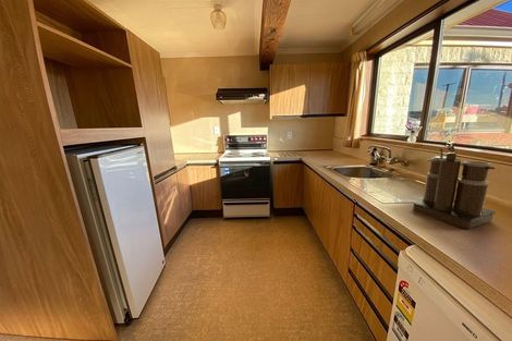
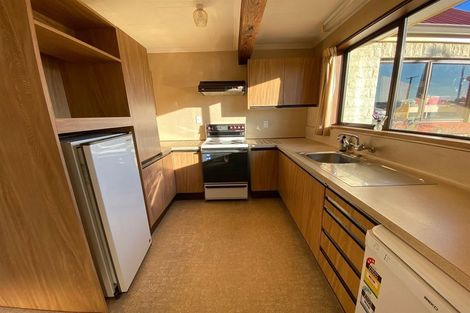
- coffee maker (455, 179)
